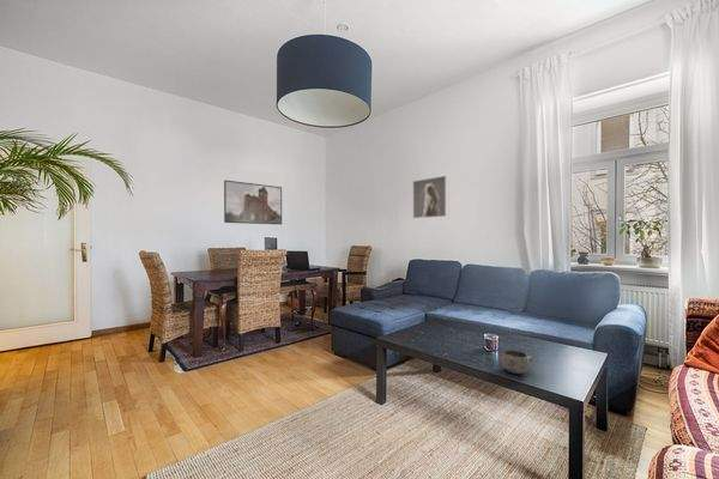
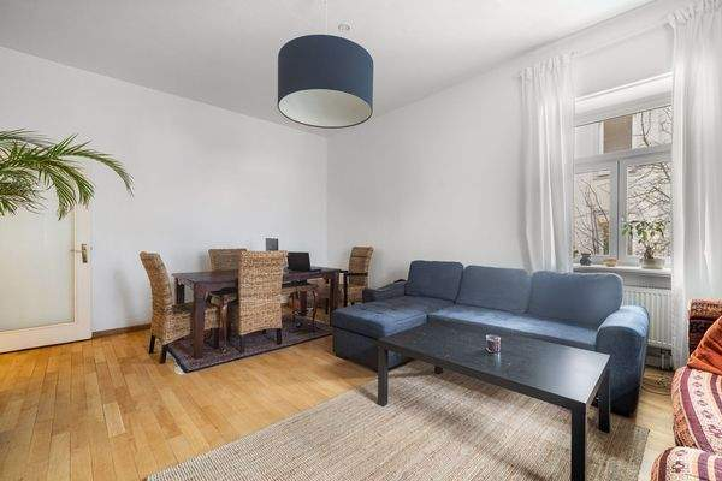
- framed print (429, 198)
- decorative bowl (515, 362)
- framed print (254, 204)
